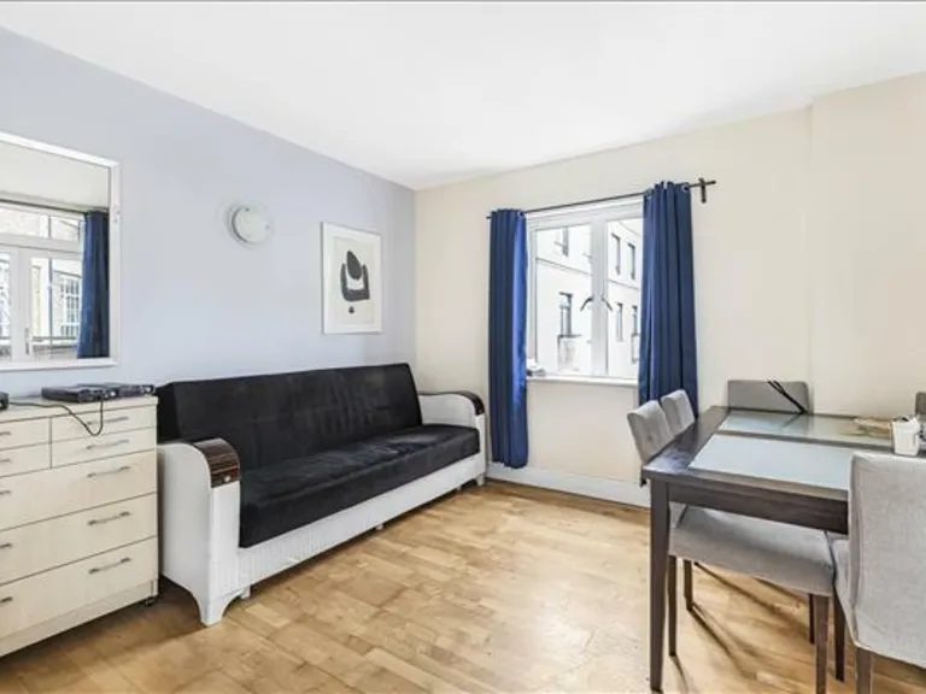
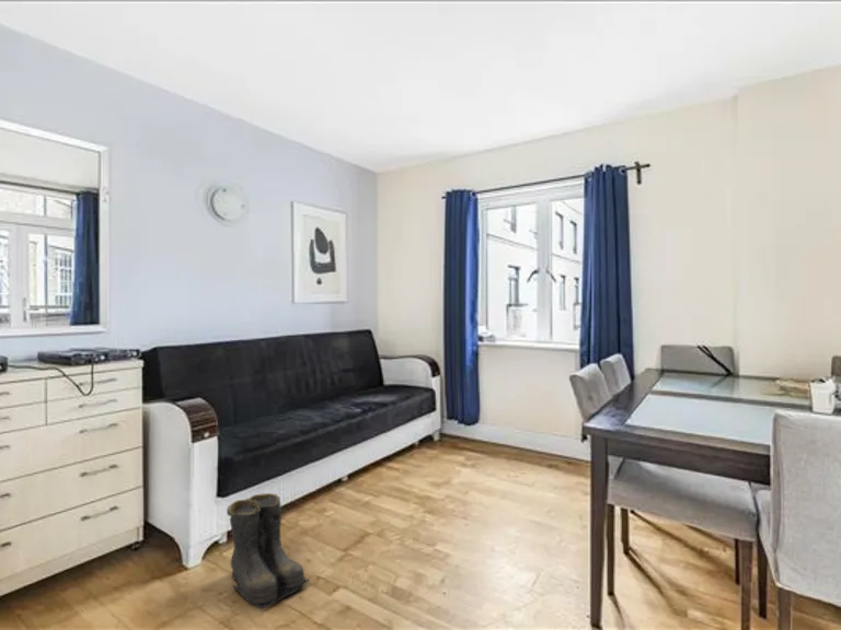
+ boots (264, 544)
